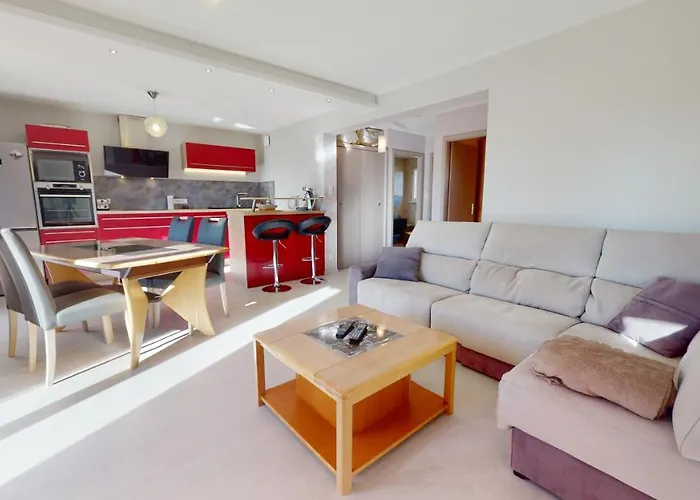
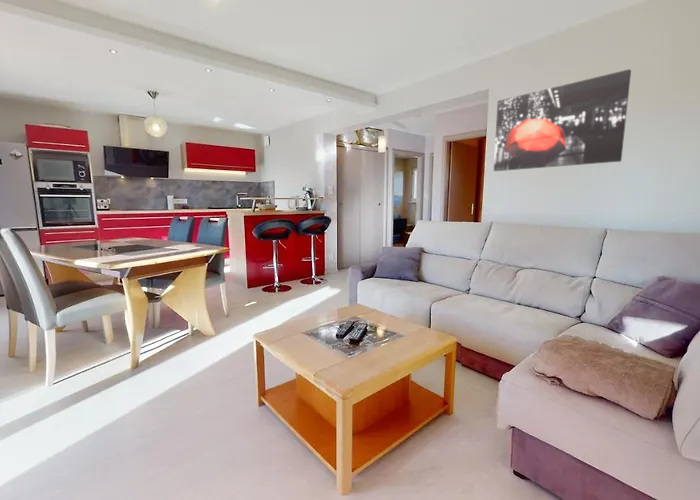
+ wall art (552, 127)
